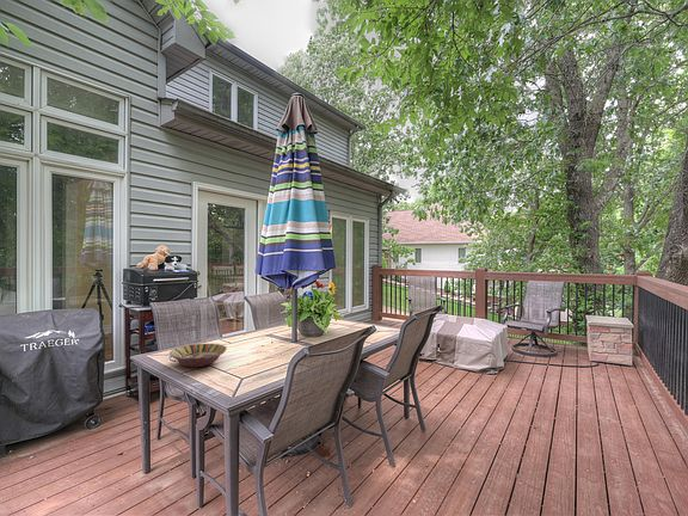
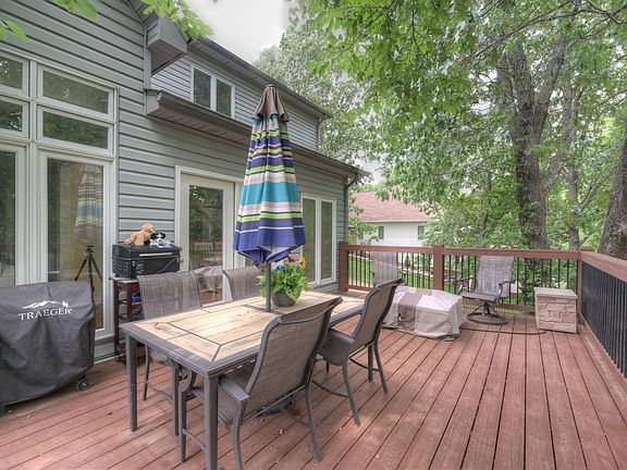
- serving bowl (198, 356)
